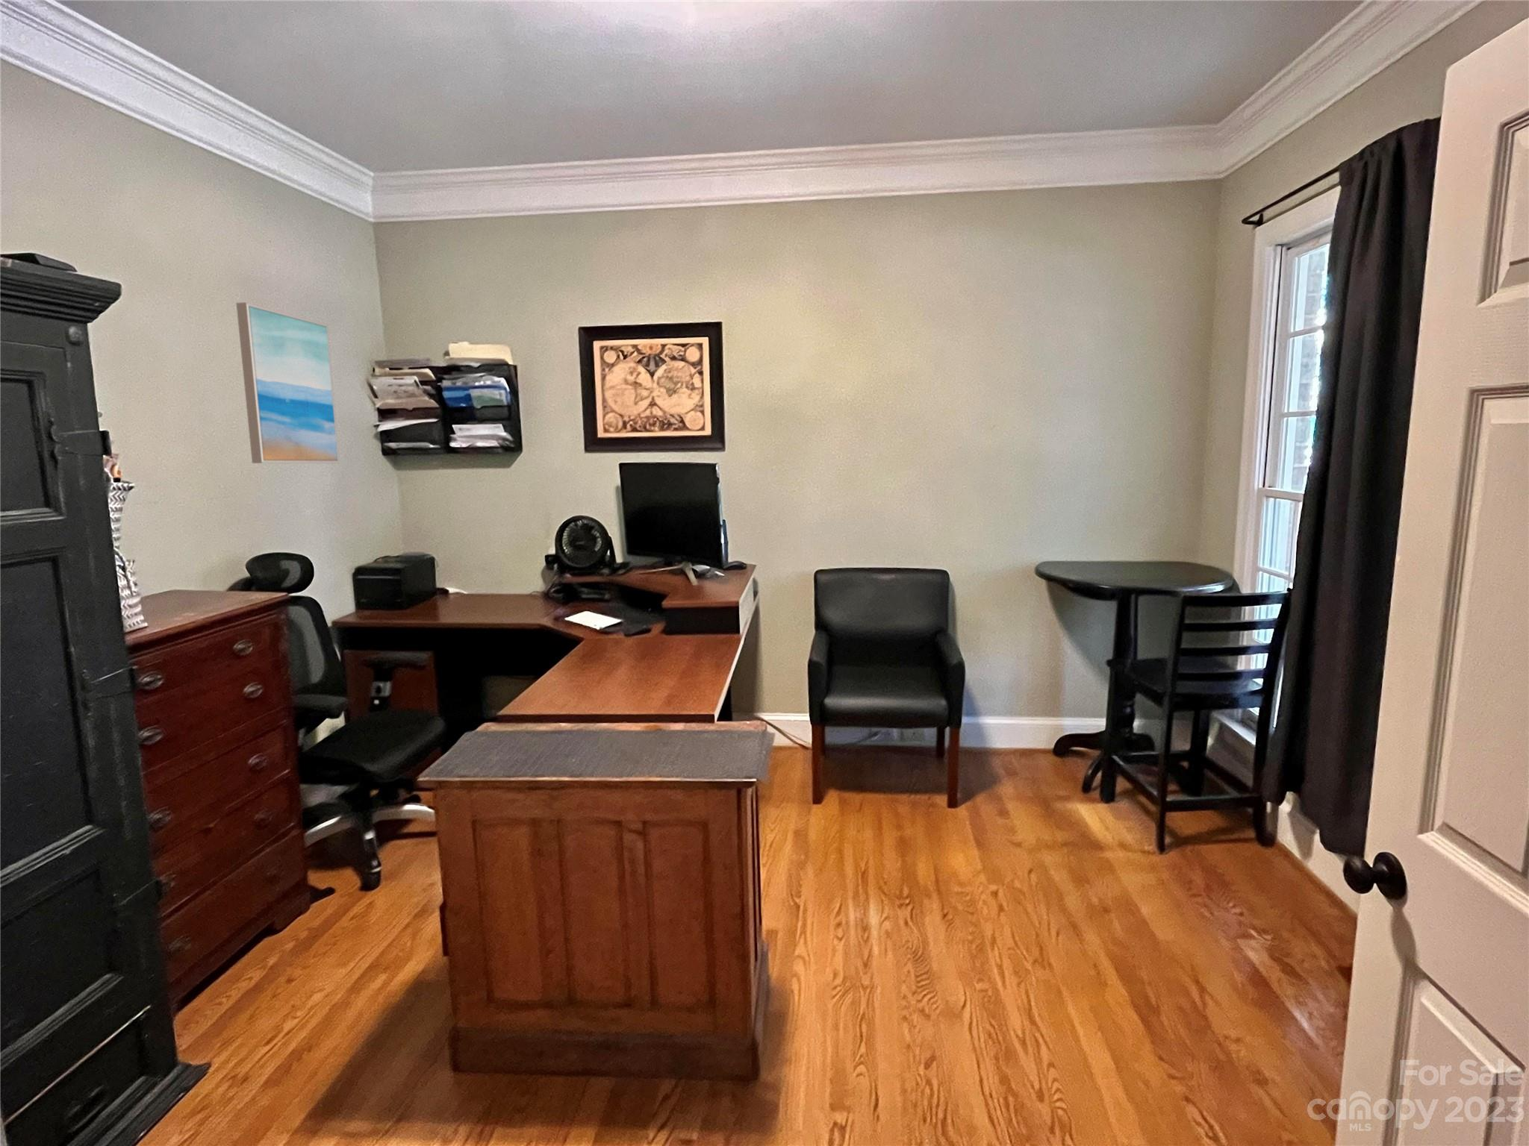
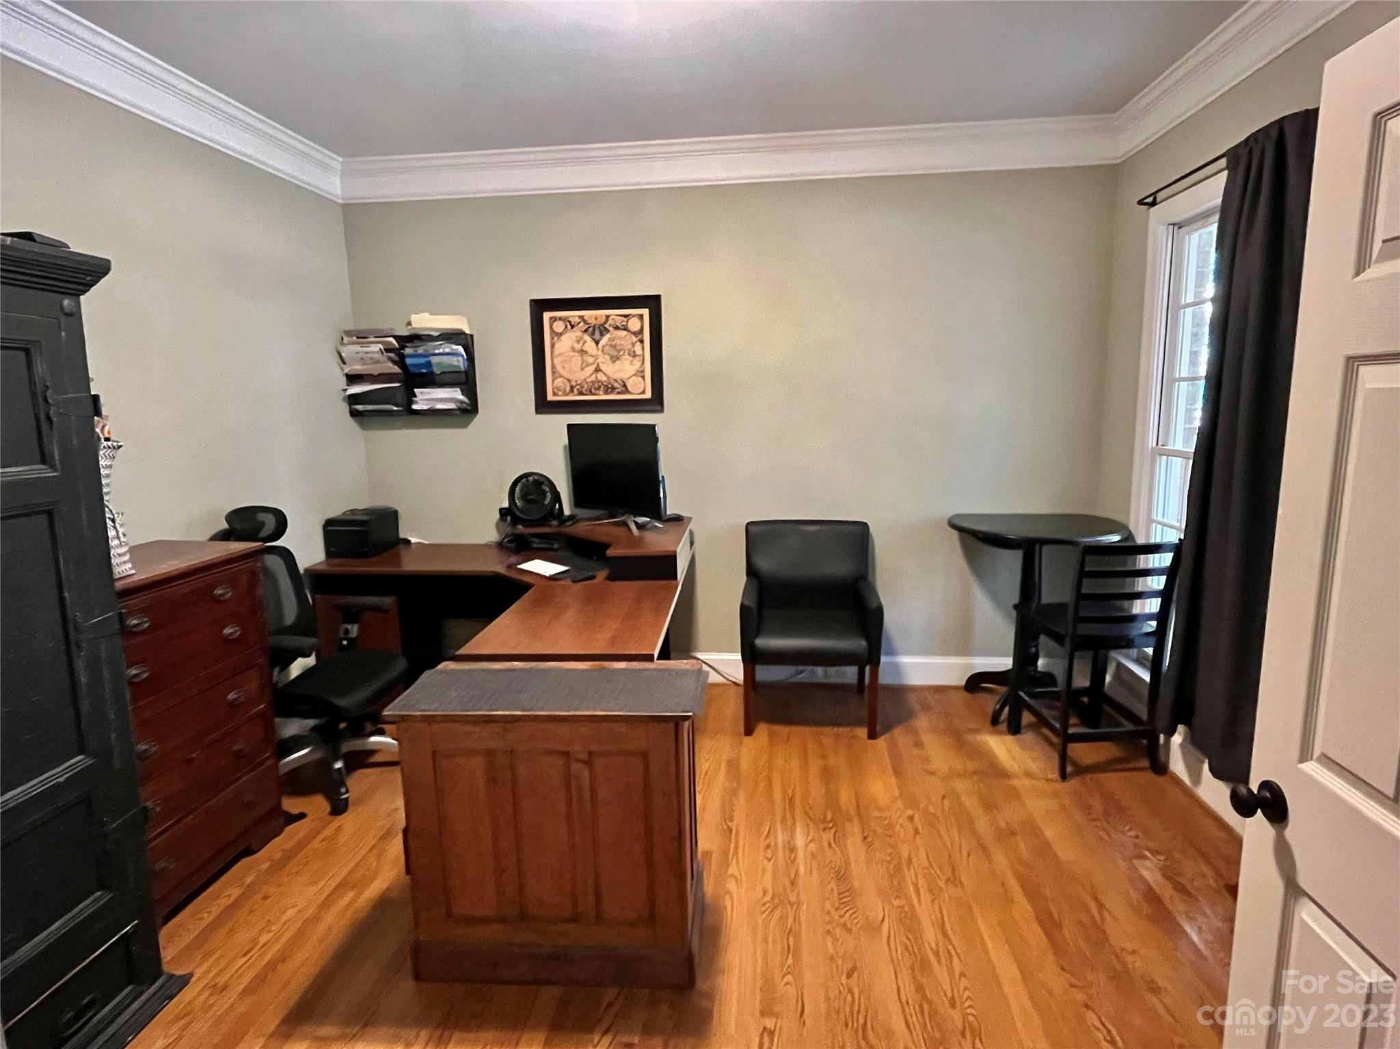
- wall art (291, 390)
